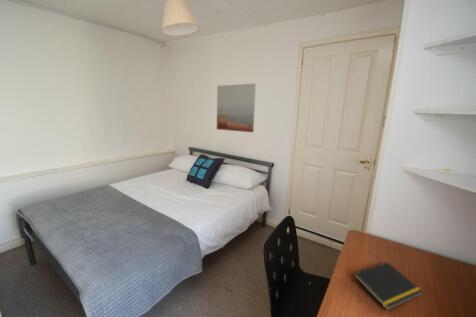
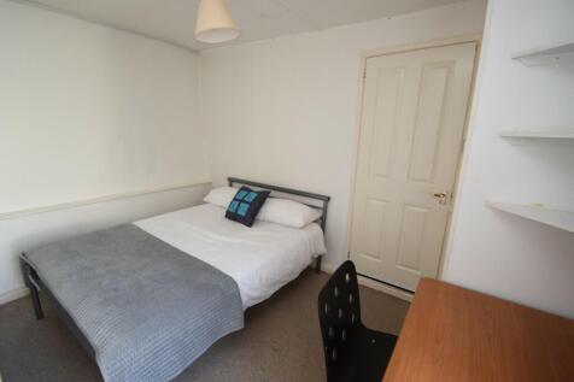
- wall art (234, 108)
- notepad (387, 283)
